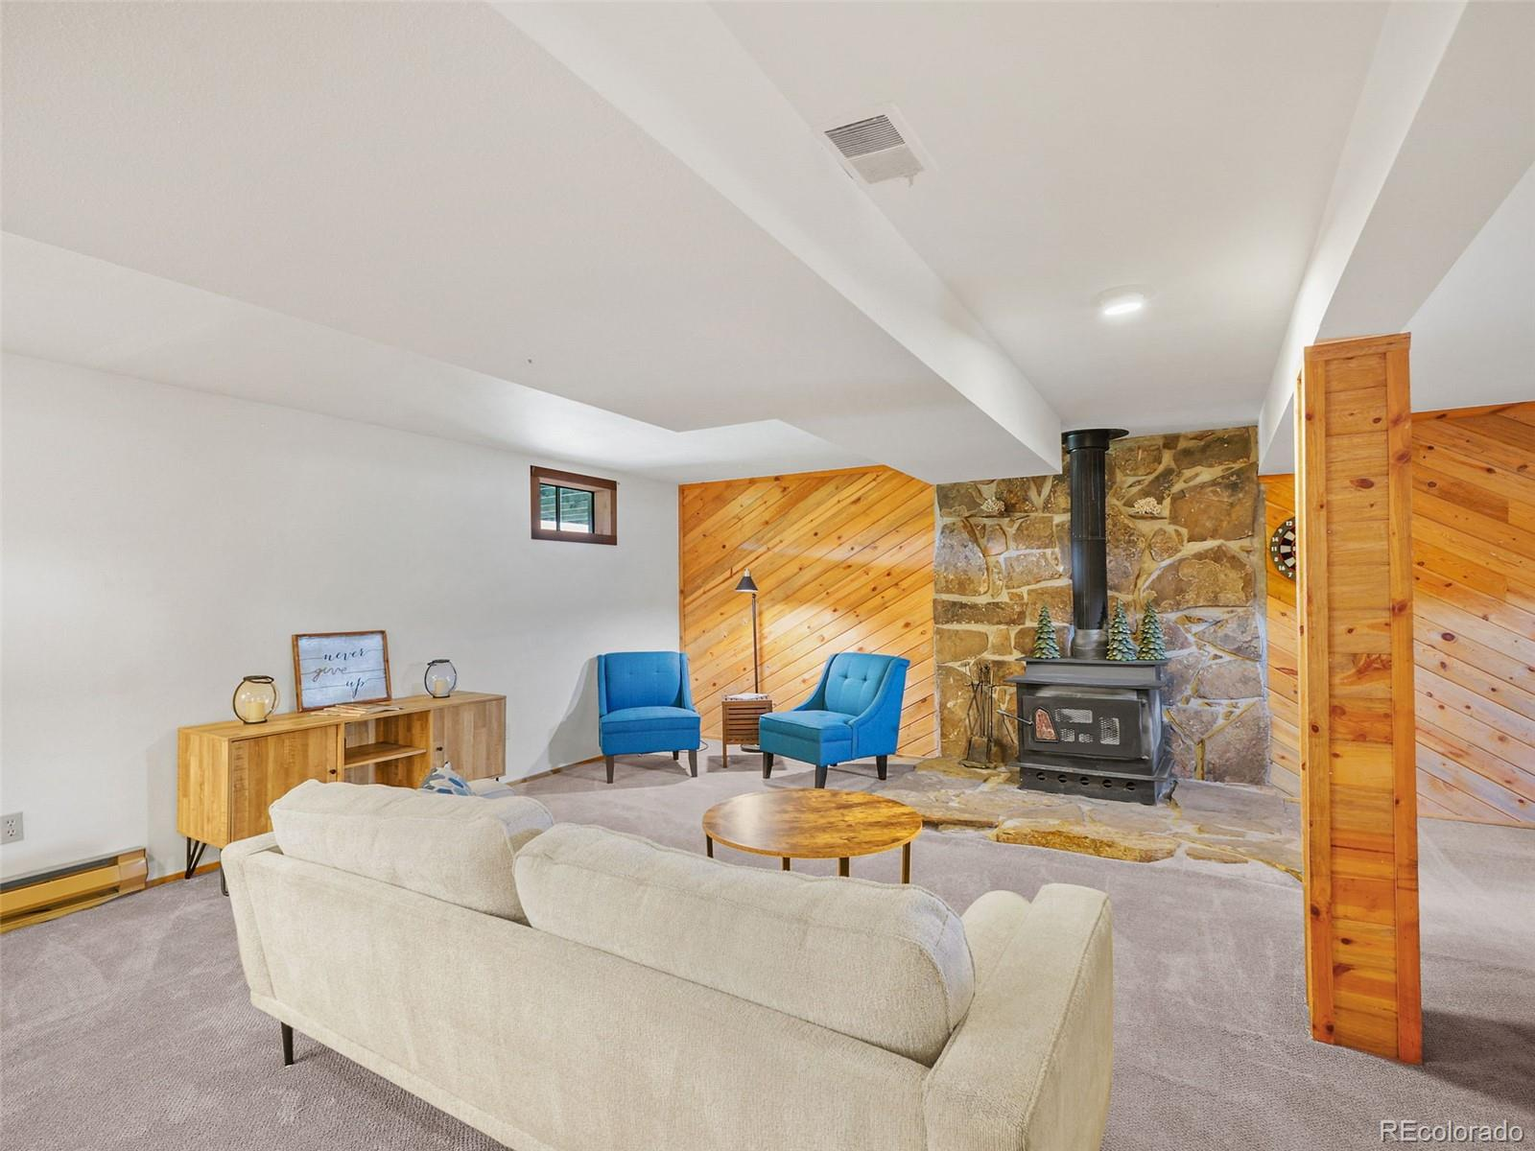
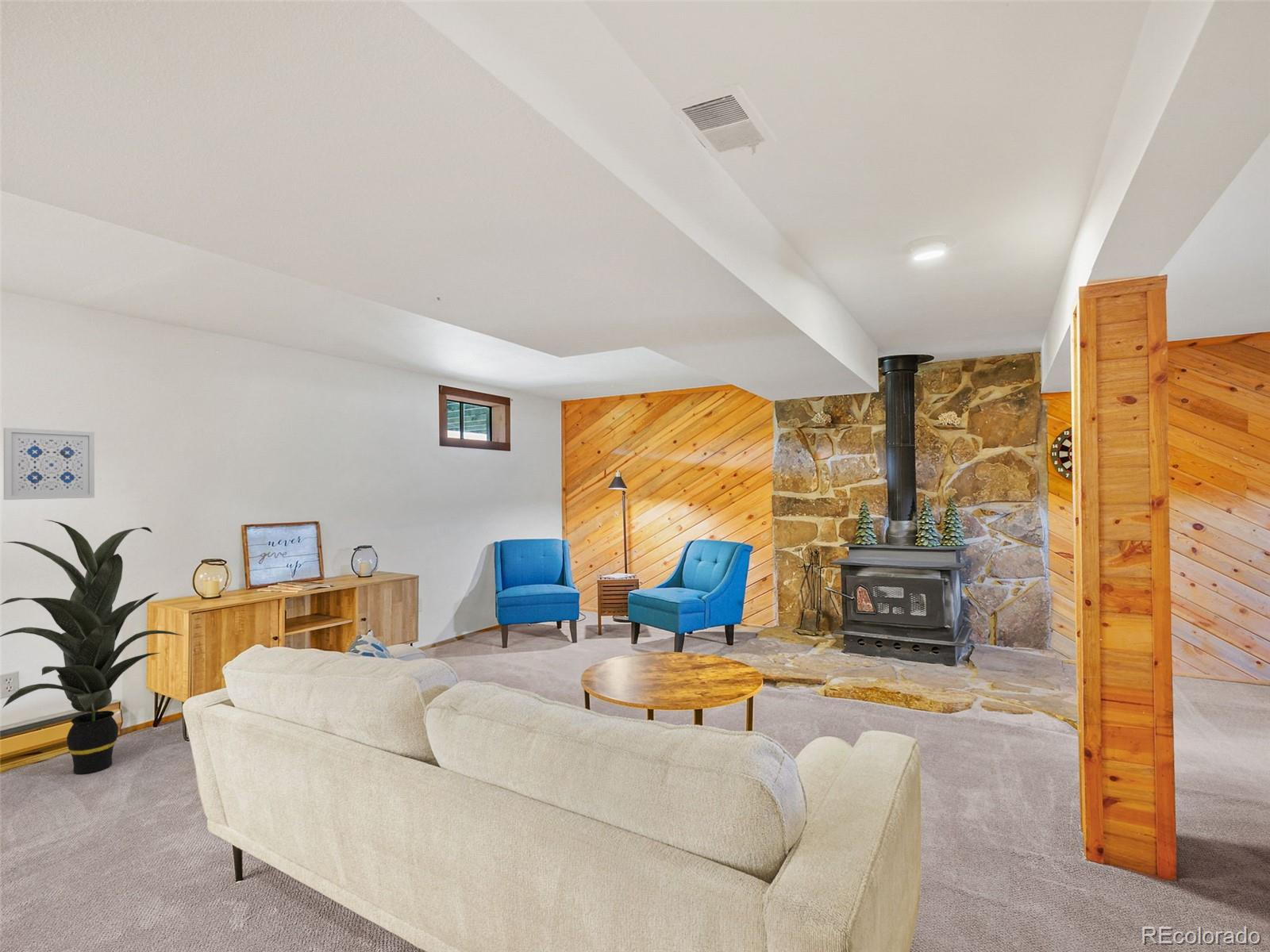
+ indoor plant (79, 643)
+ wall art (51, 464)
